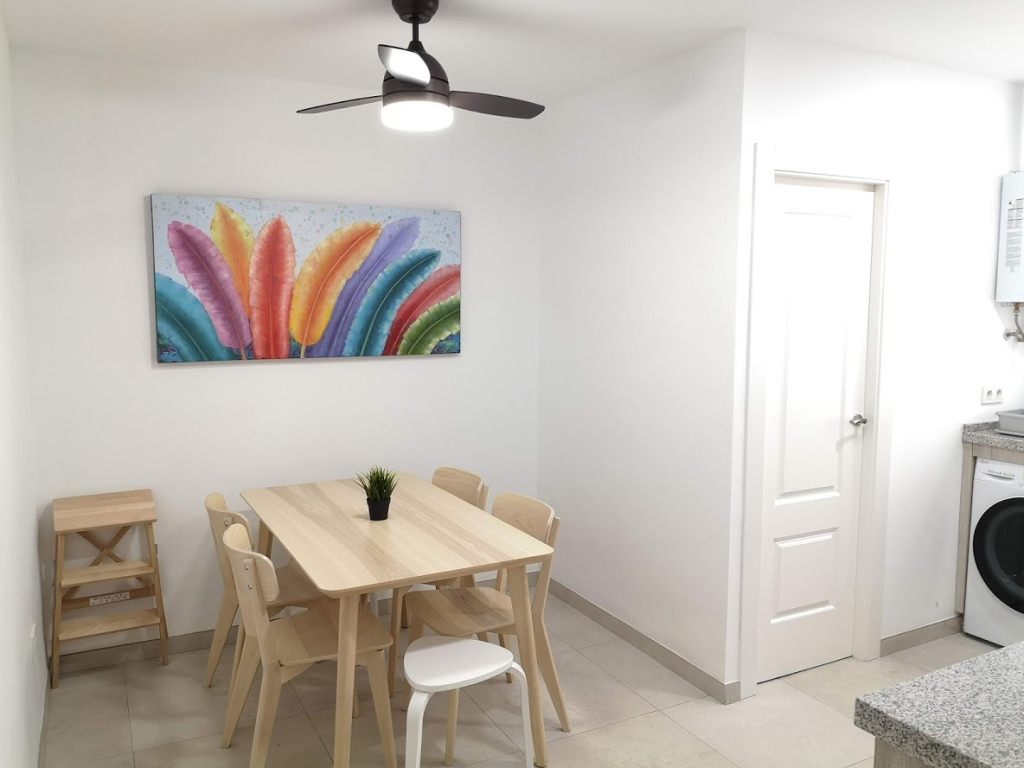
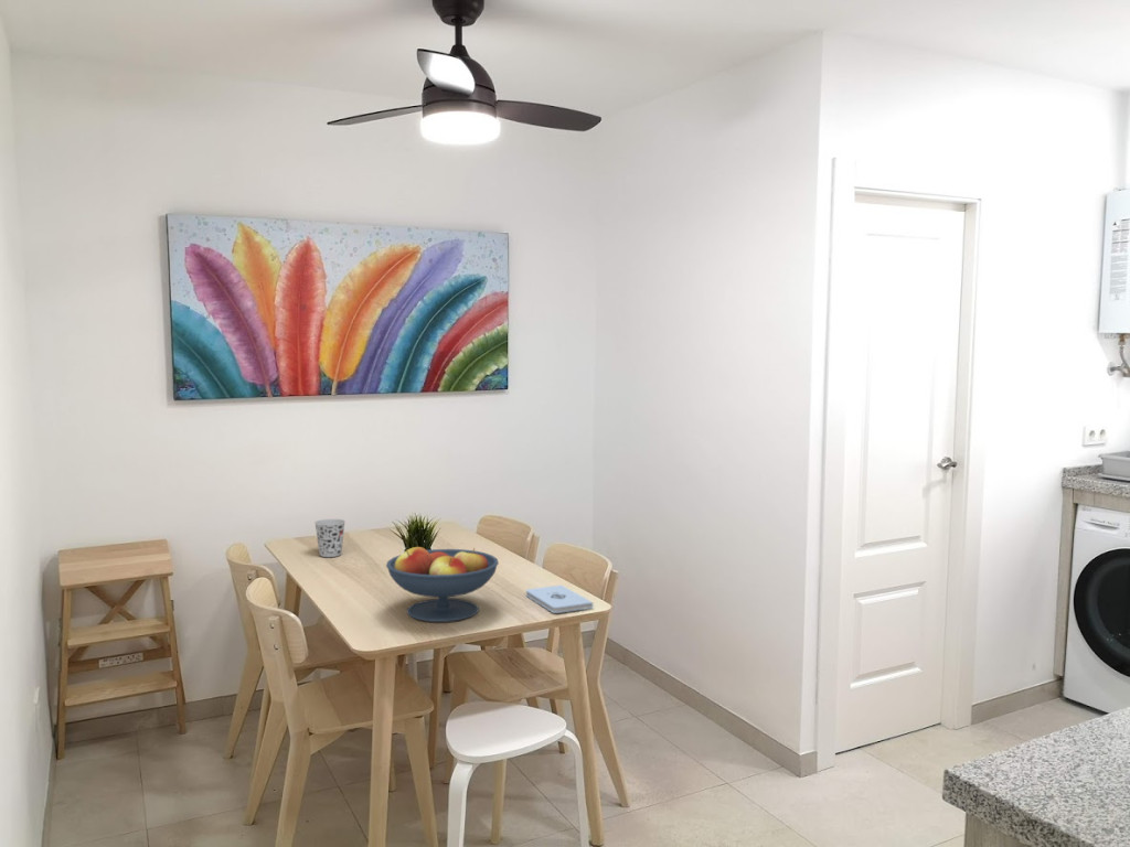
+ fruit bowl (443, 577)
+ cup (330, 538)
+ notepad (557, 598)
